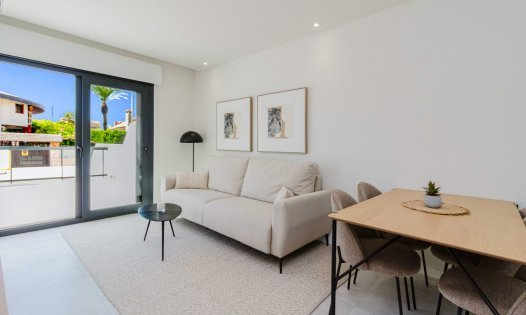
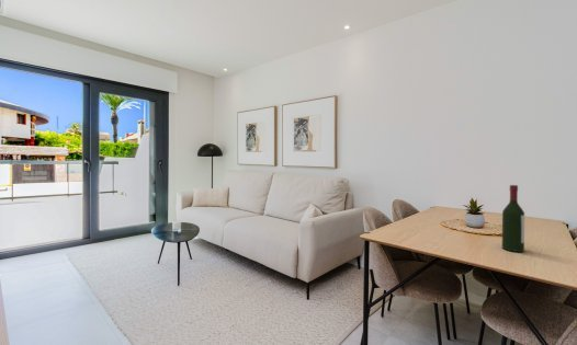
+ wine bottle (512, 217)
